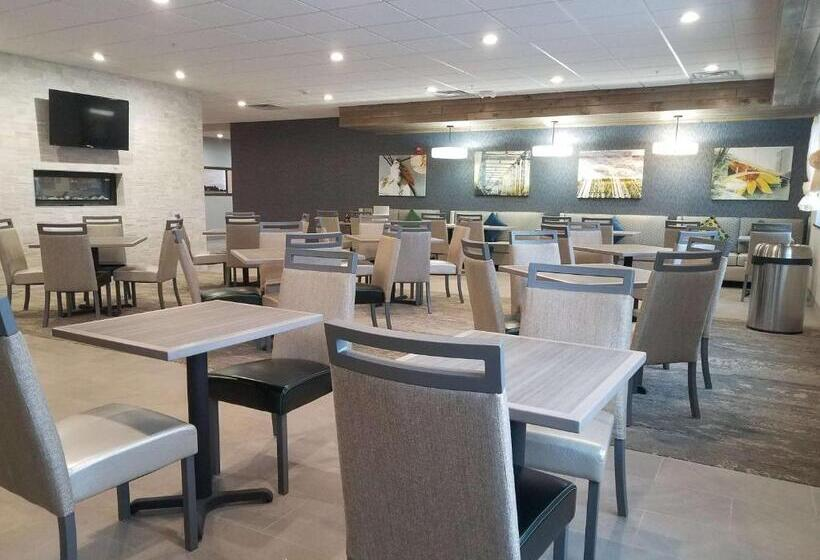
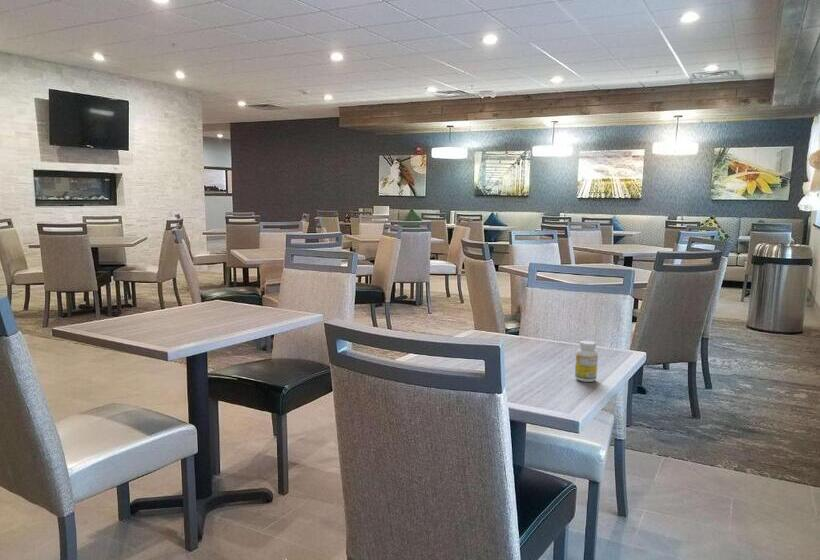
+ bottles and cans and cups (586, 360)
